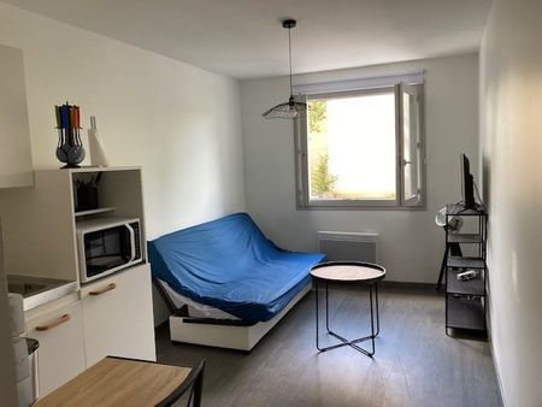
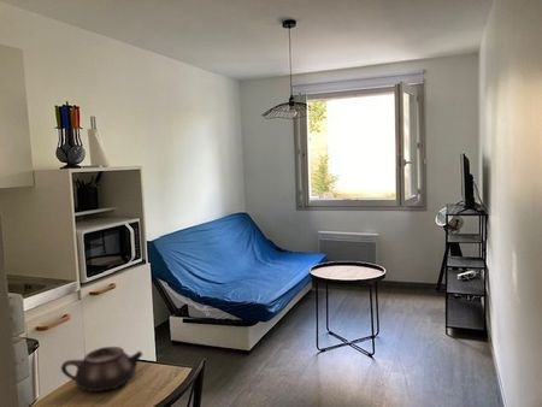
+ teapot (104, 364)
